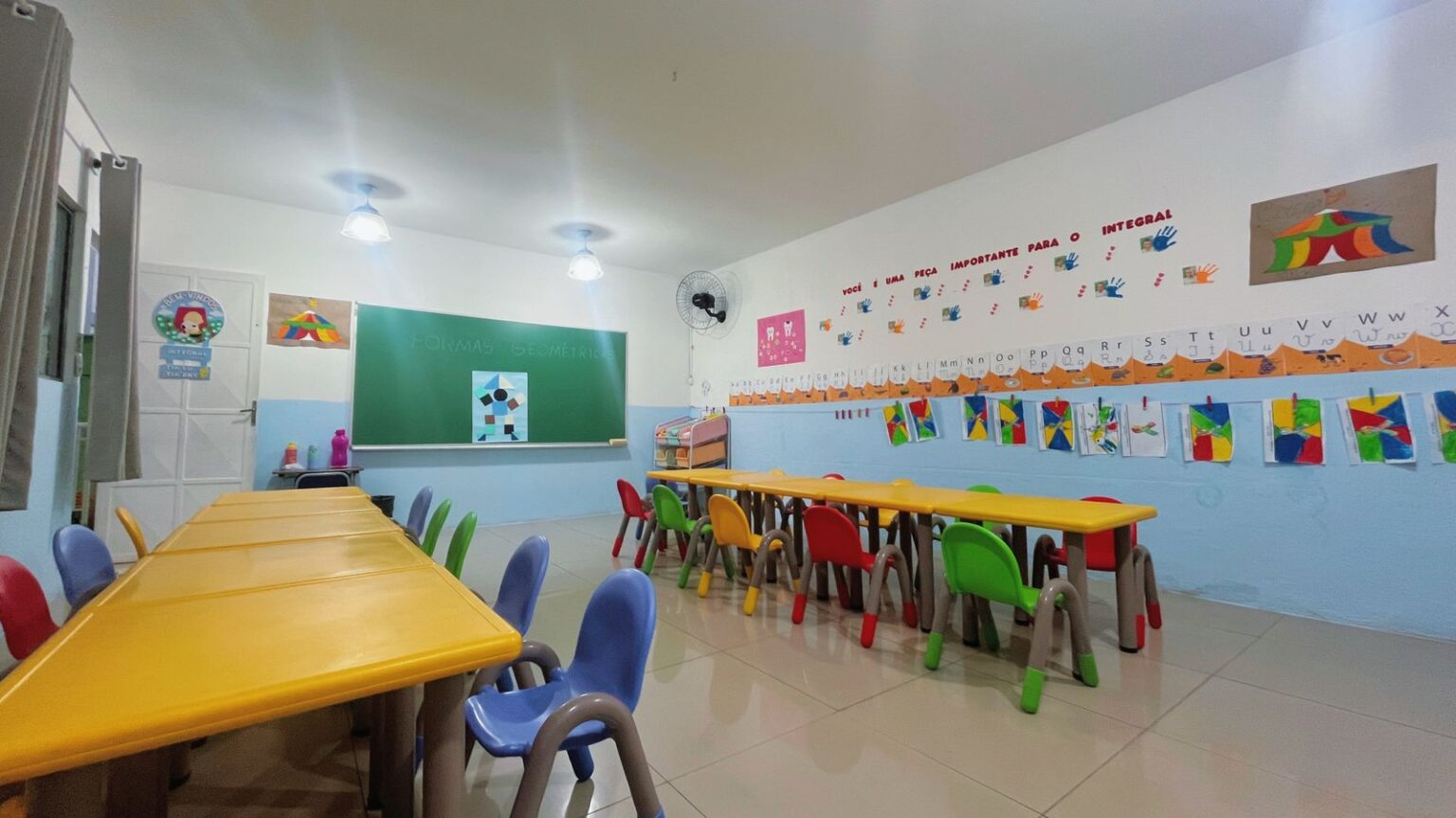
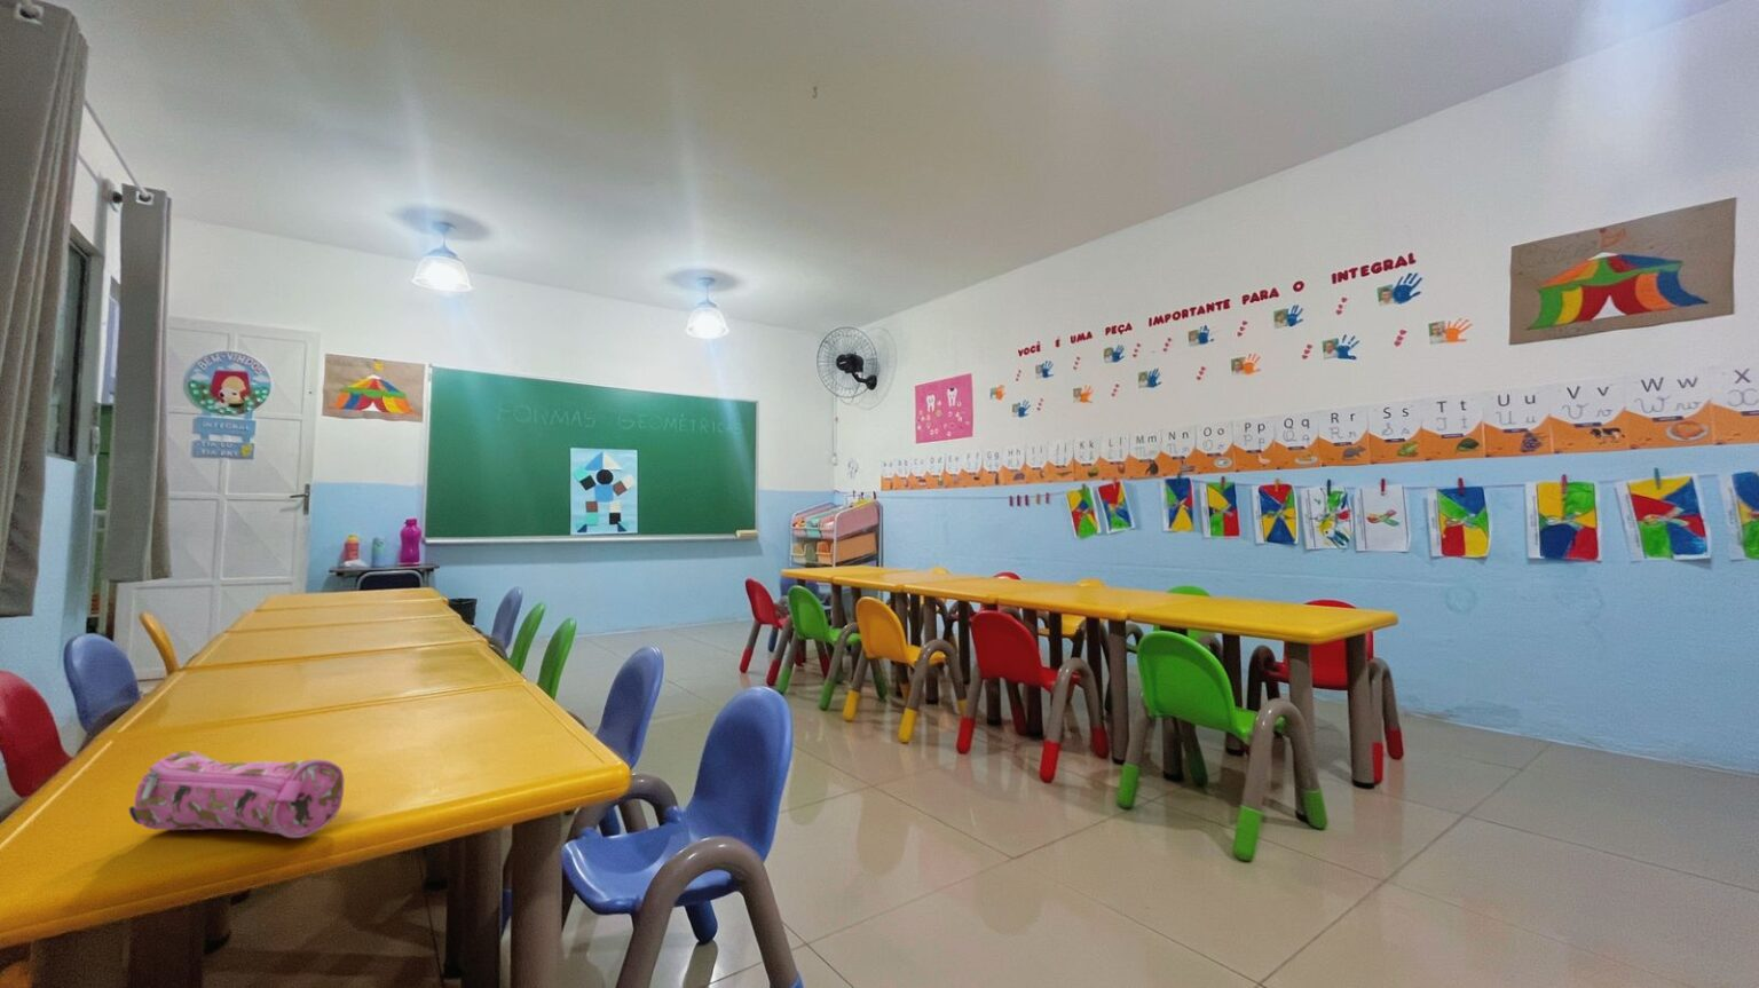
+ pencil case (242, 794)
